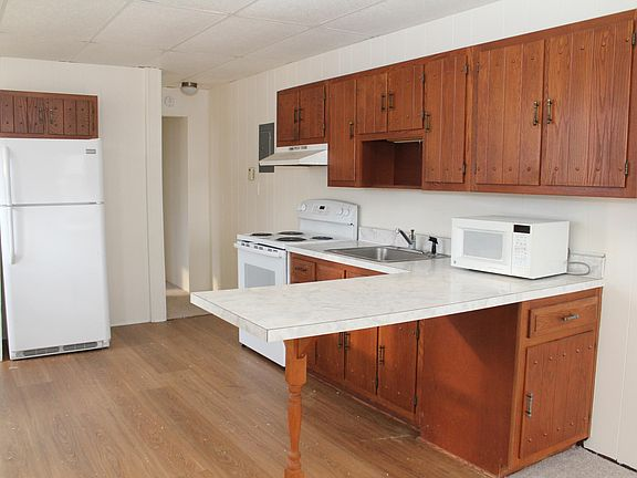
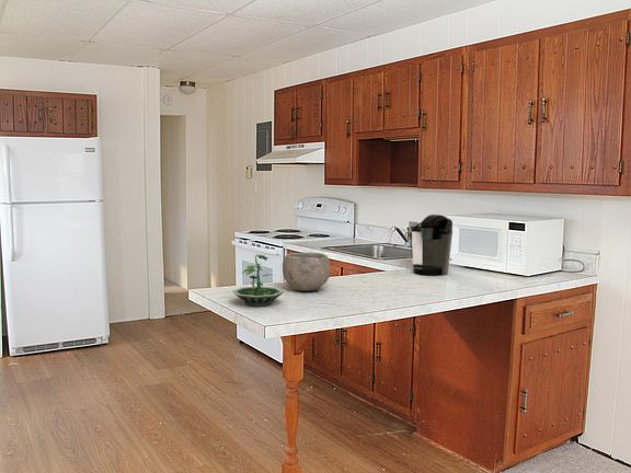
+ terrarium (257, 263)
+ coffee maker (423, 242)
+ bowl (306, 272)
